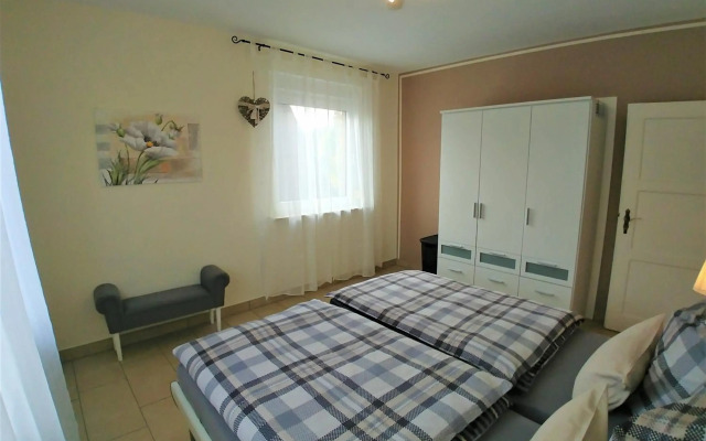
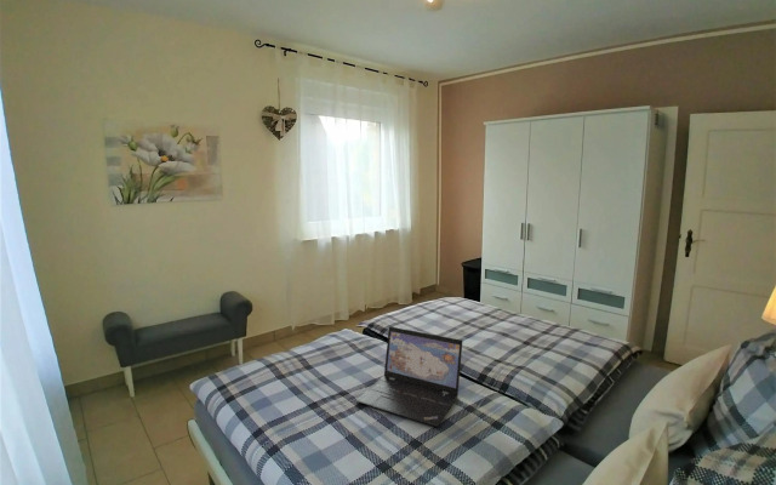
+ laptop (410, 371)
